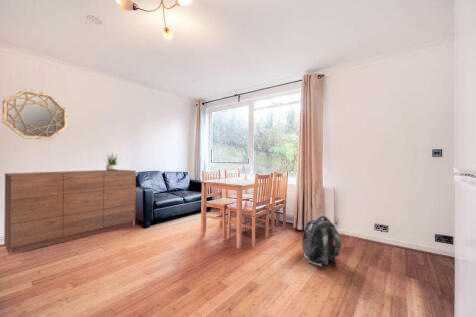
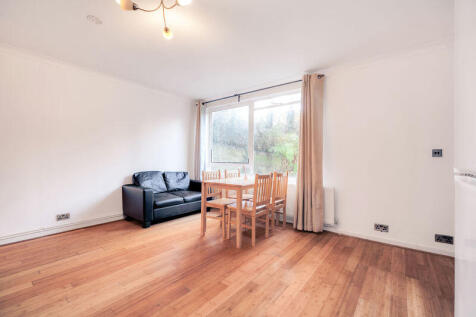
- backpack (320, 237)
- dresser (78, 202)
- home mirror (37, 115)
- potted plant (112, 161)
